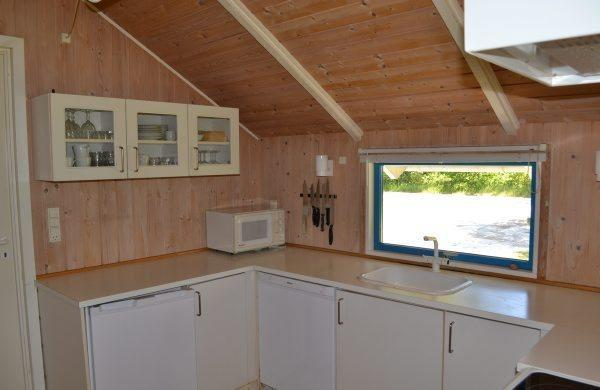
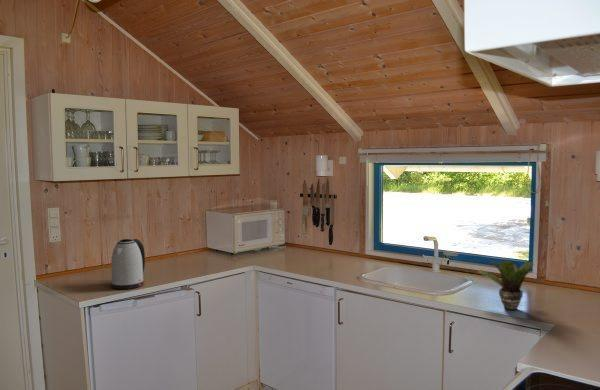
+ kettle (130, 261)
+ potted plant (511, 284)
